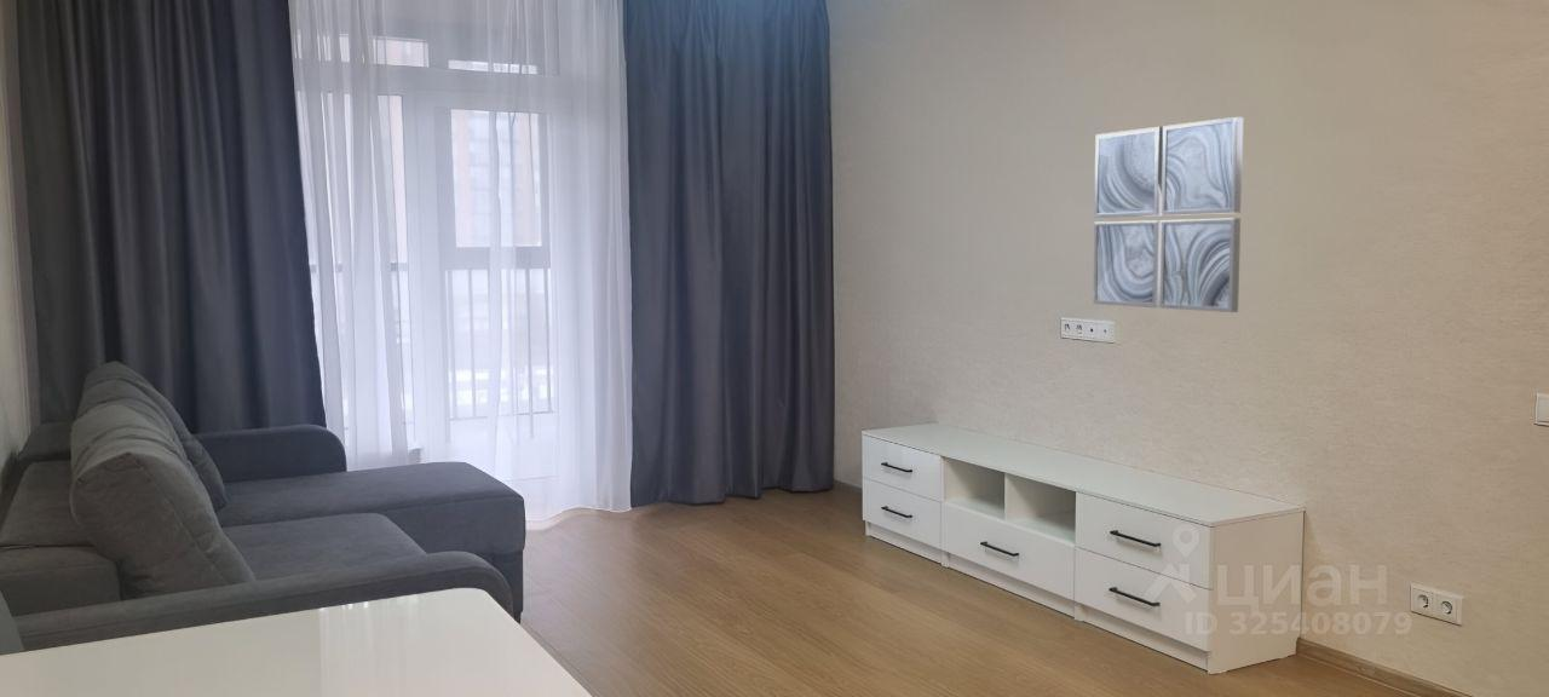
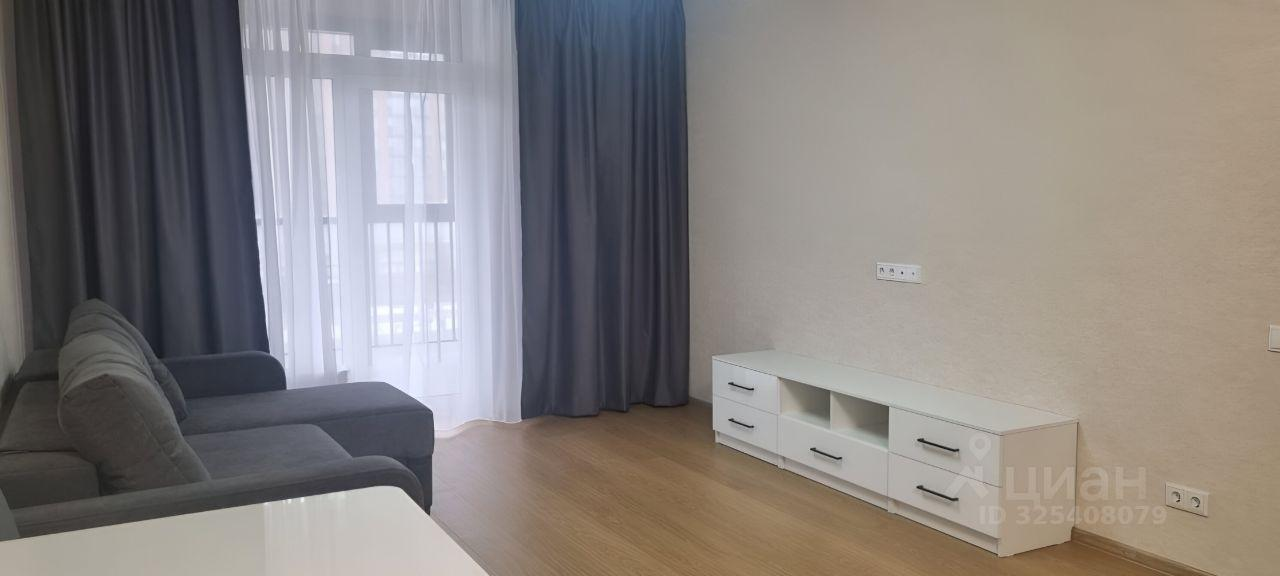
- wall art (1162, 220)
